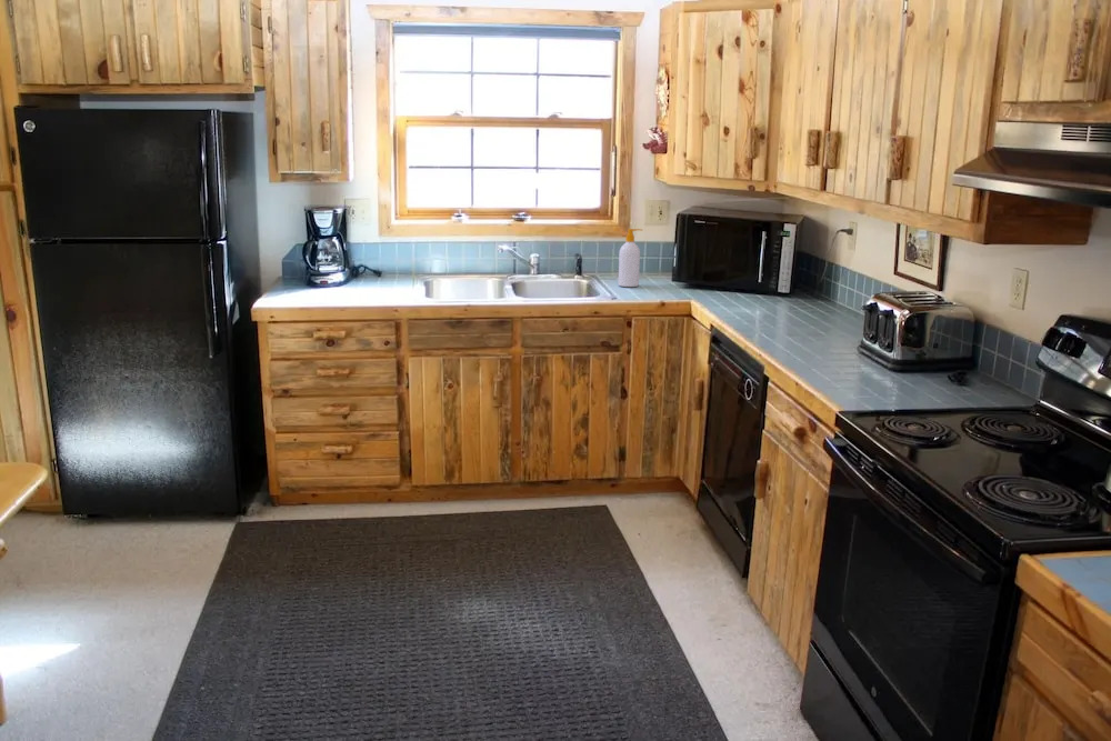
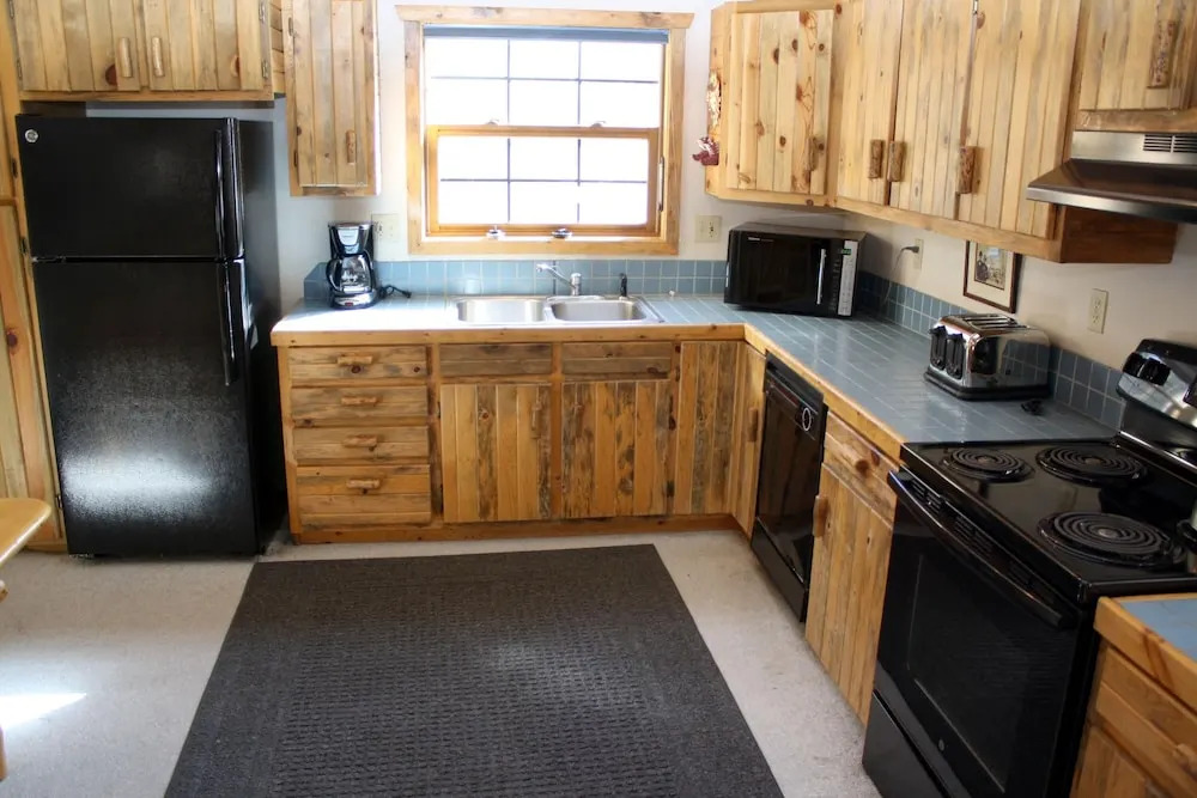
- soap bottle (630, 257)
